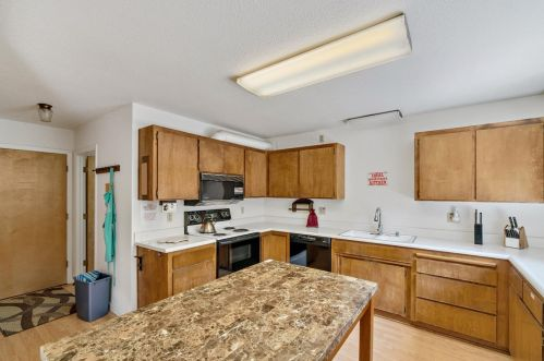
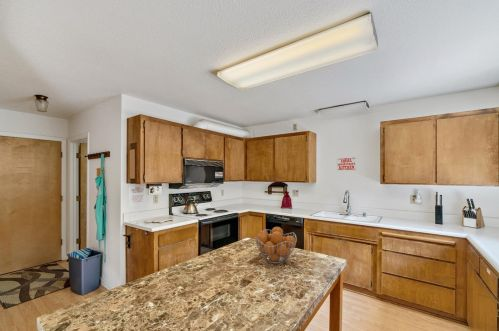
+ fruit basket (275, 244)
